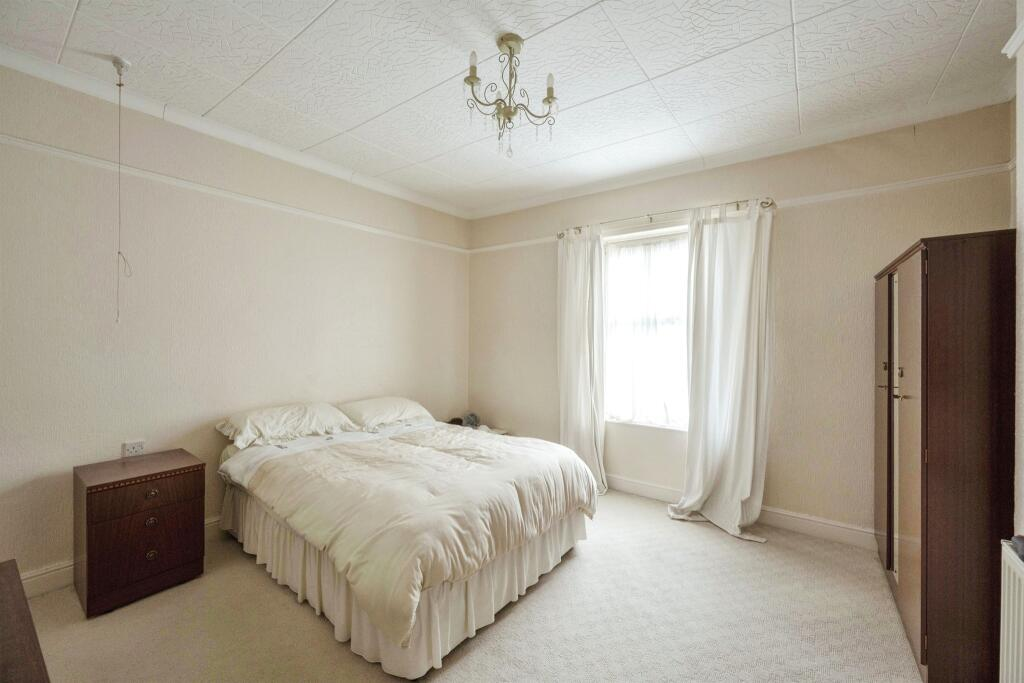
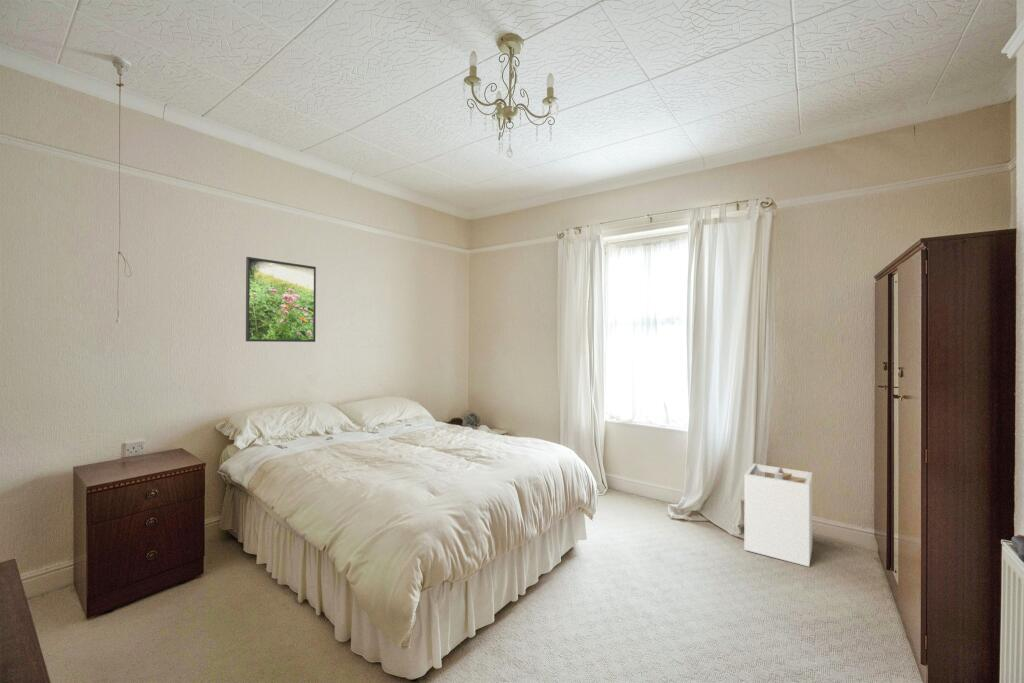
+ laundry hamper (778, 510)
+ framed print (282, 301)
